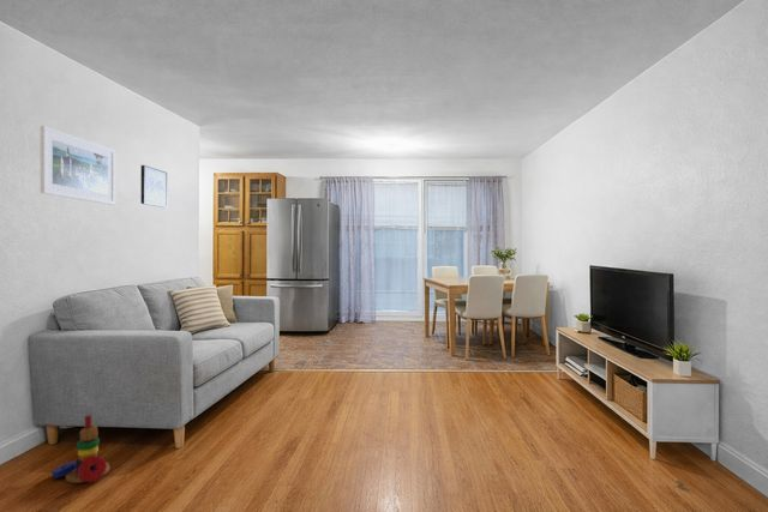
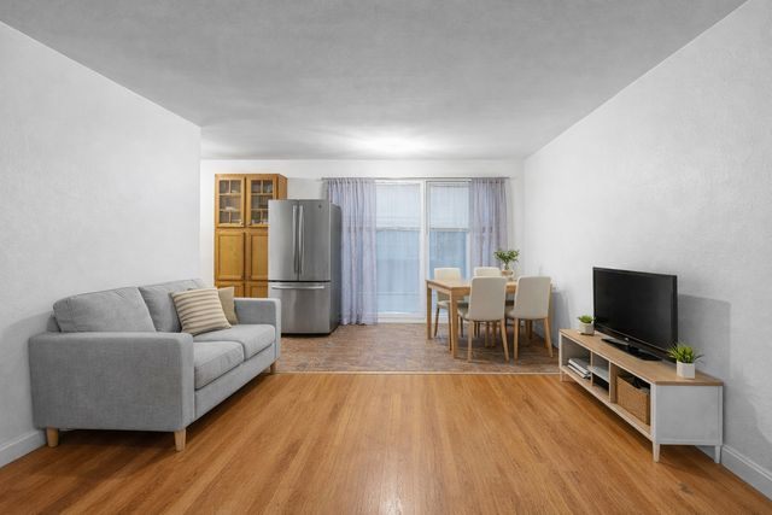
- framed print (82, 169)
- wall art (154, 187)
- stacking toy (83, 446)
